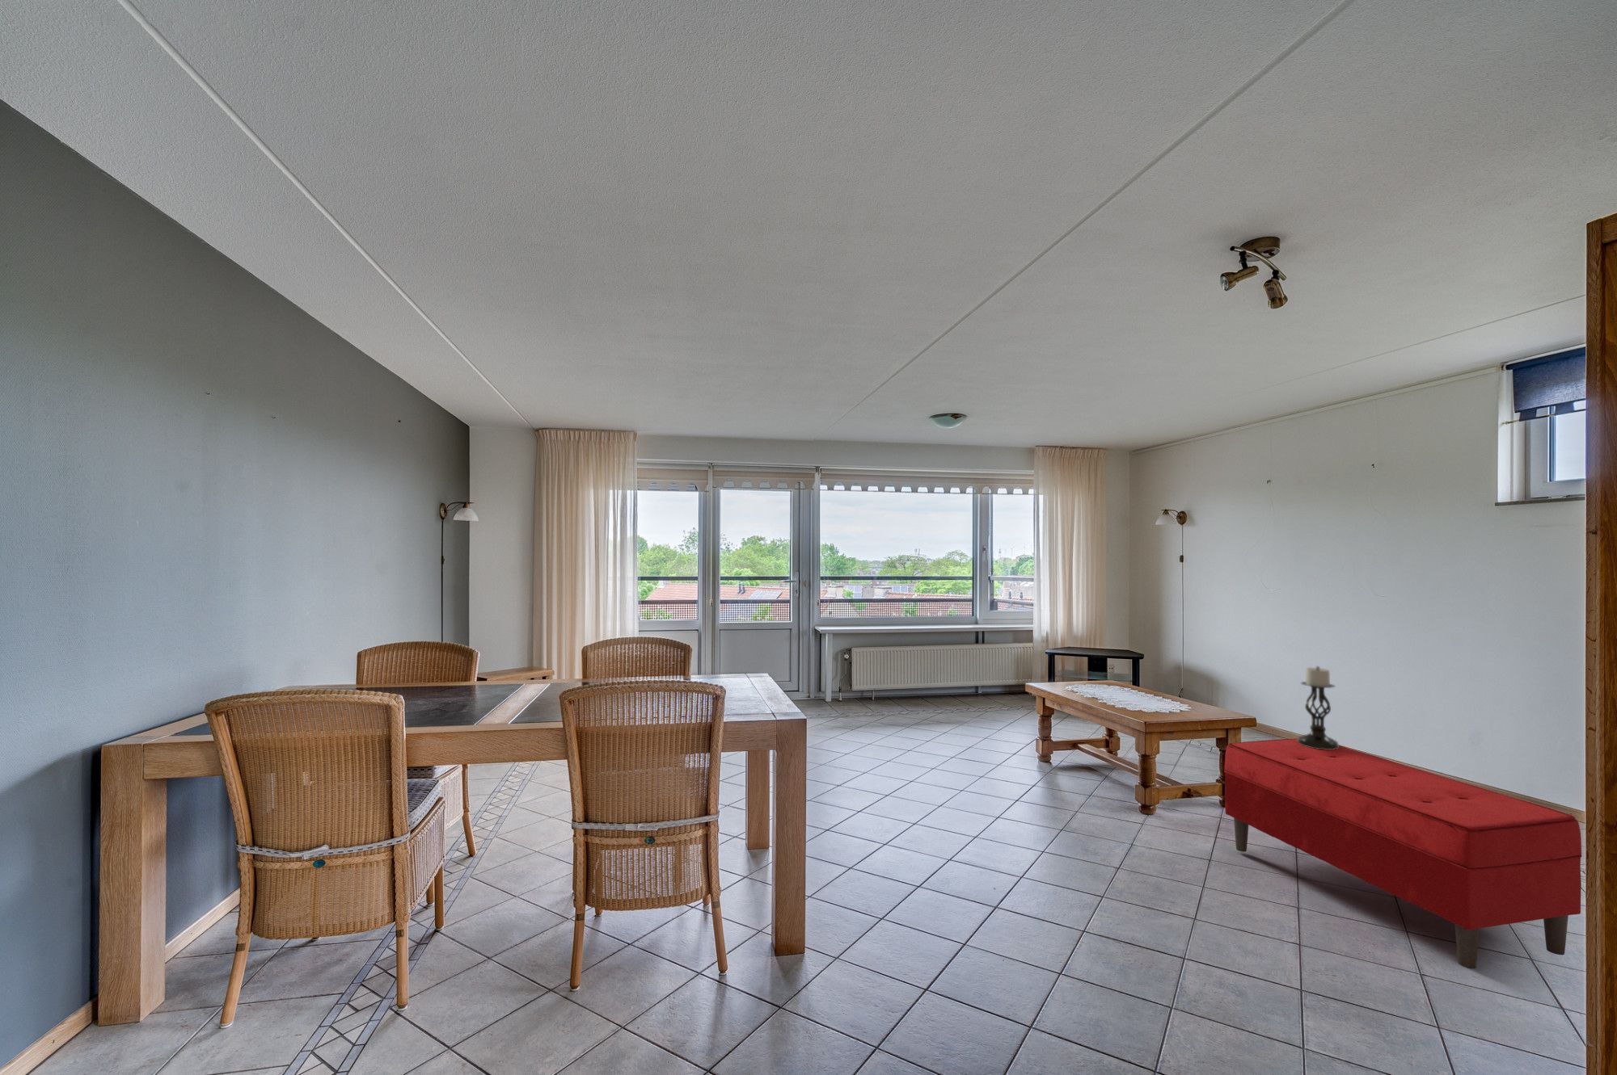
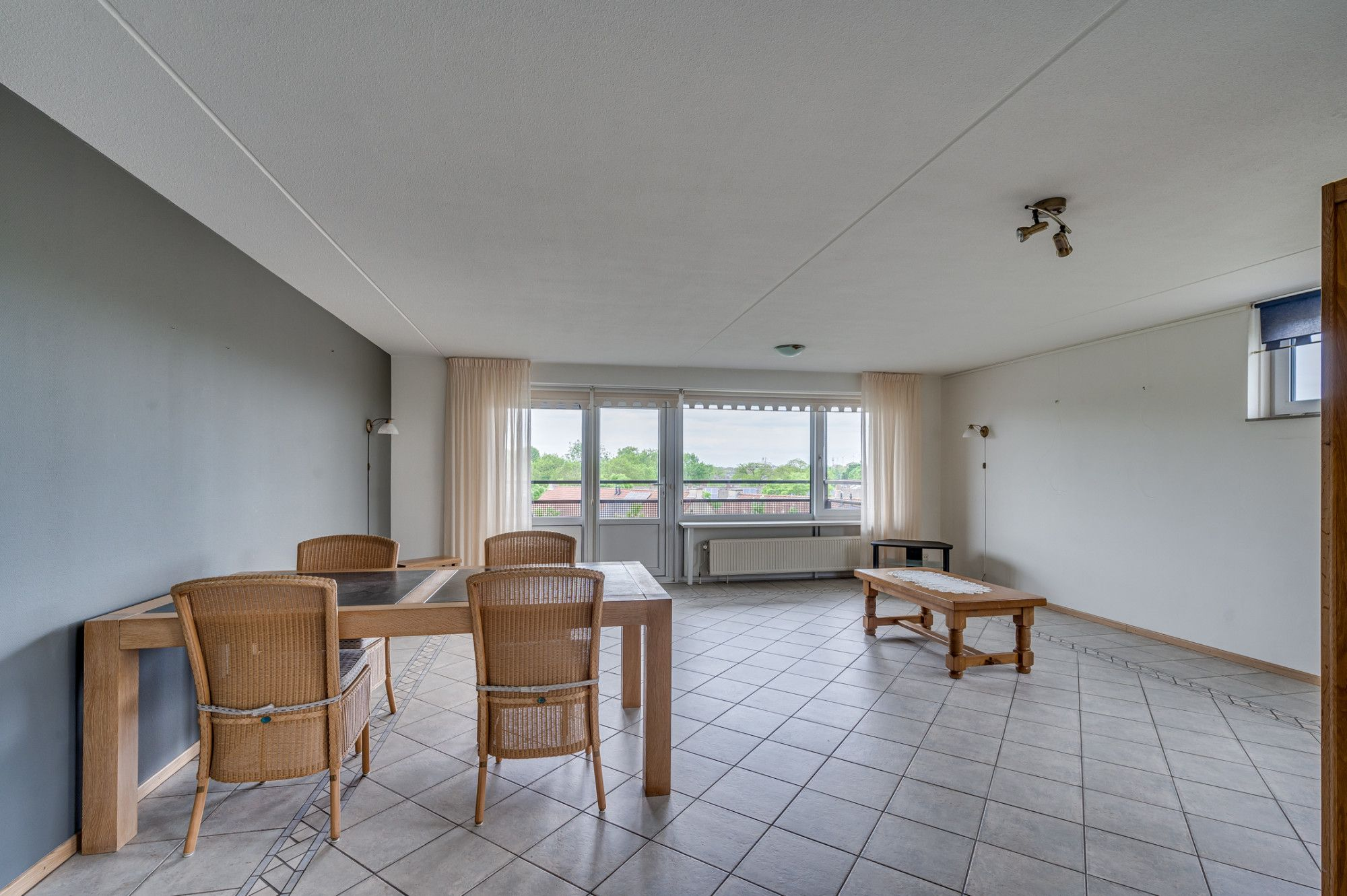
- candle holder (1318, 705)
- bench (1376, 834)
